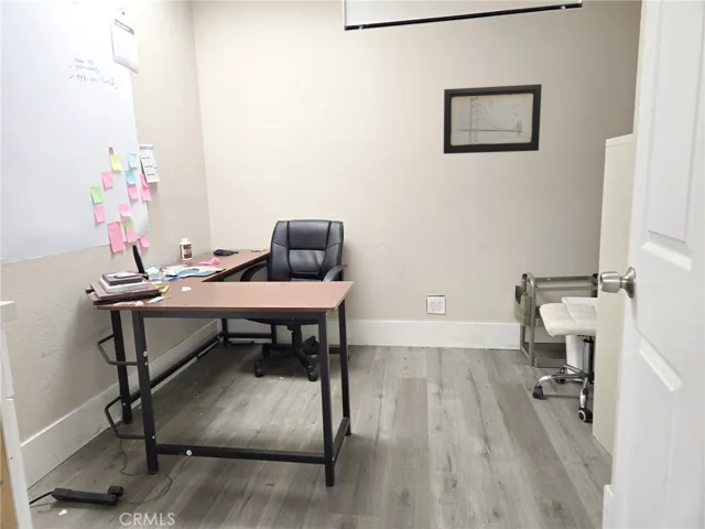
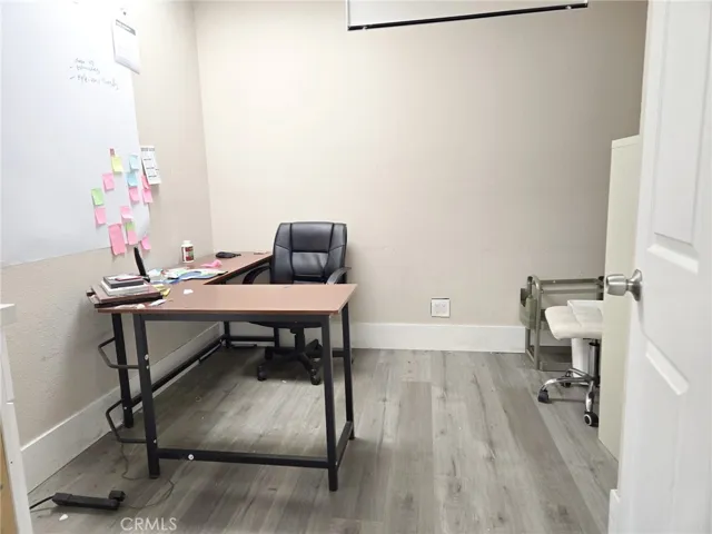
- wall art (490, 119)
